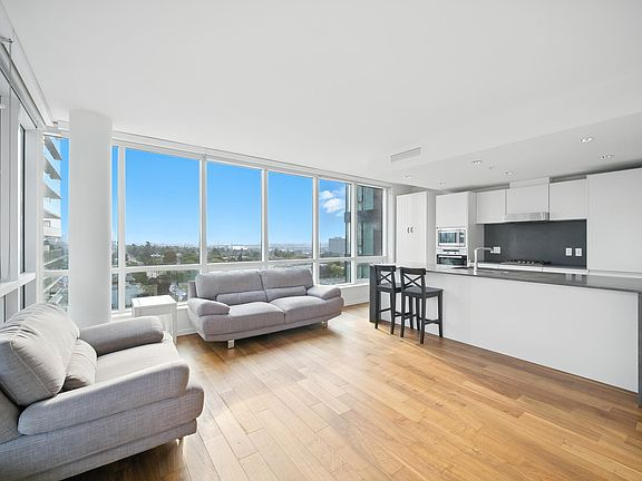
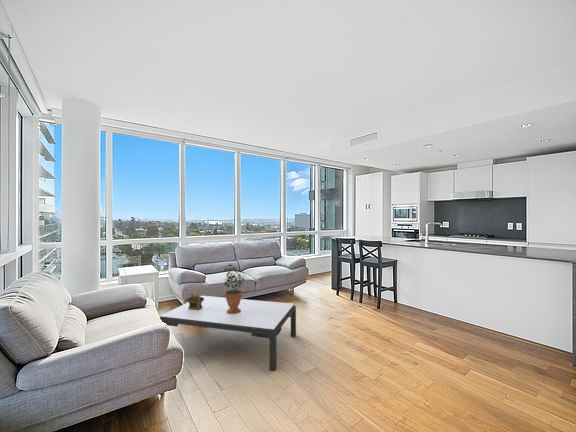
+ potted plant (233, 287)
+ coffee table (231, 326)
+ decorative box (194, 298)
